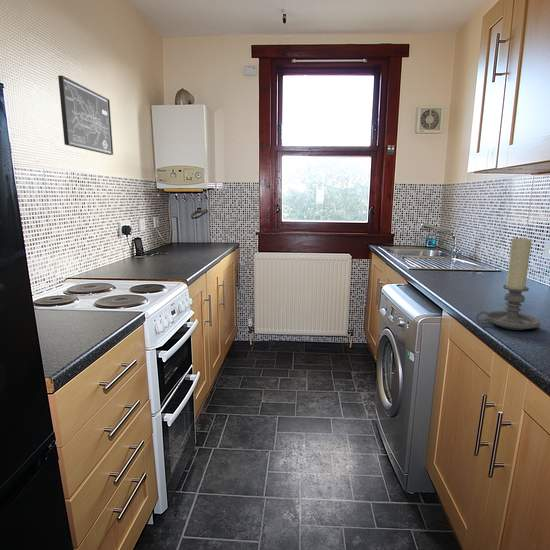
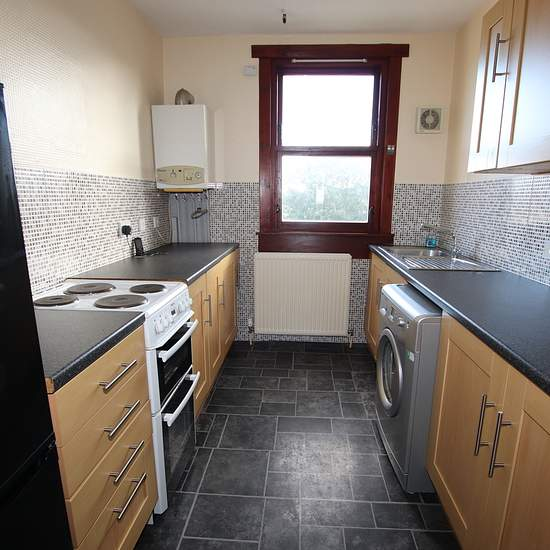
- wall art (89, 120)
- candle holder (511, 281)
